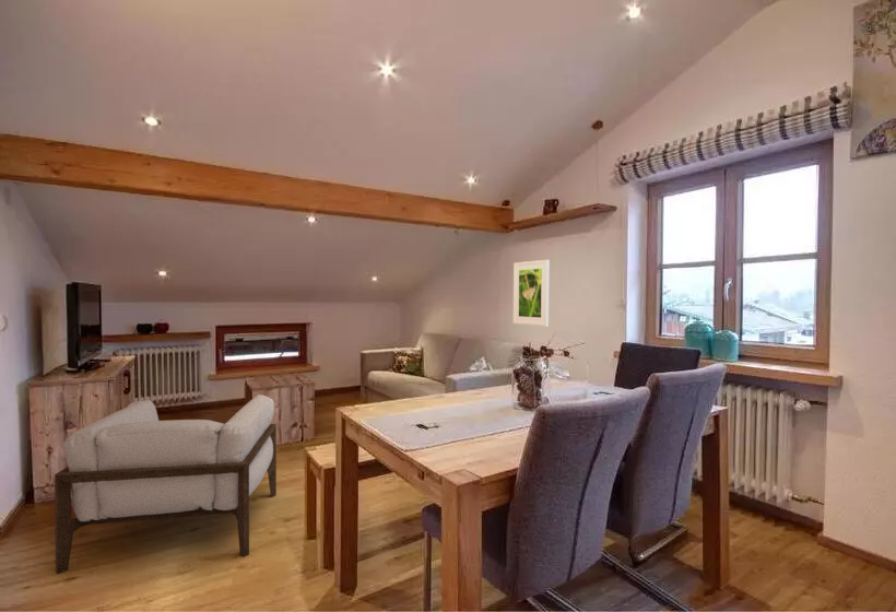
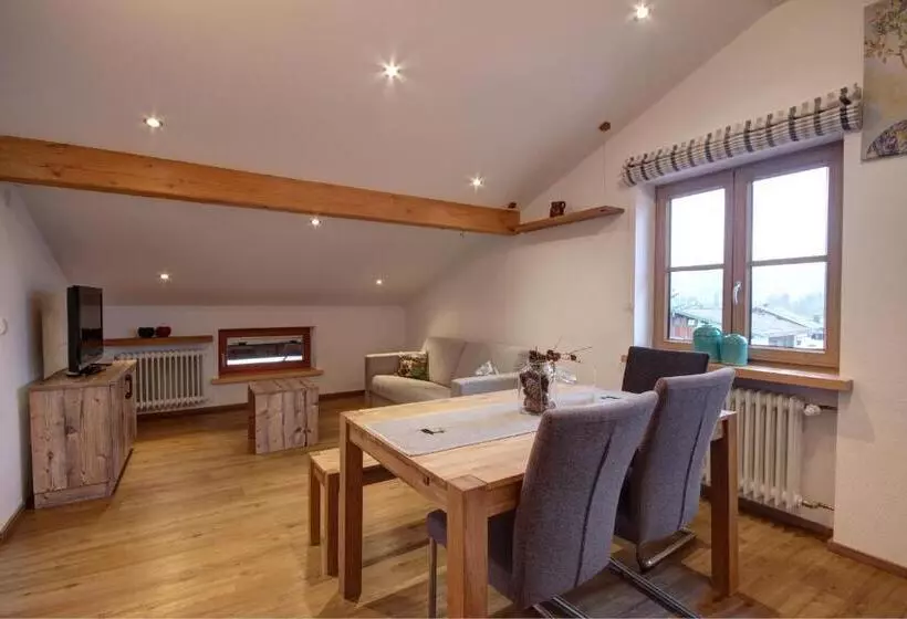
- armchair (184, 468)
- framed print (530, 293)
